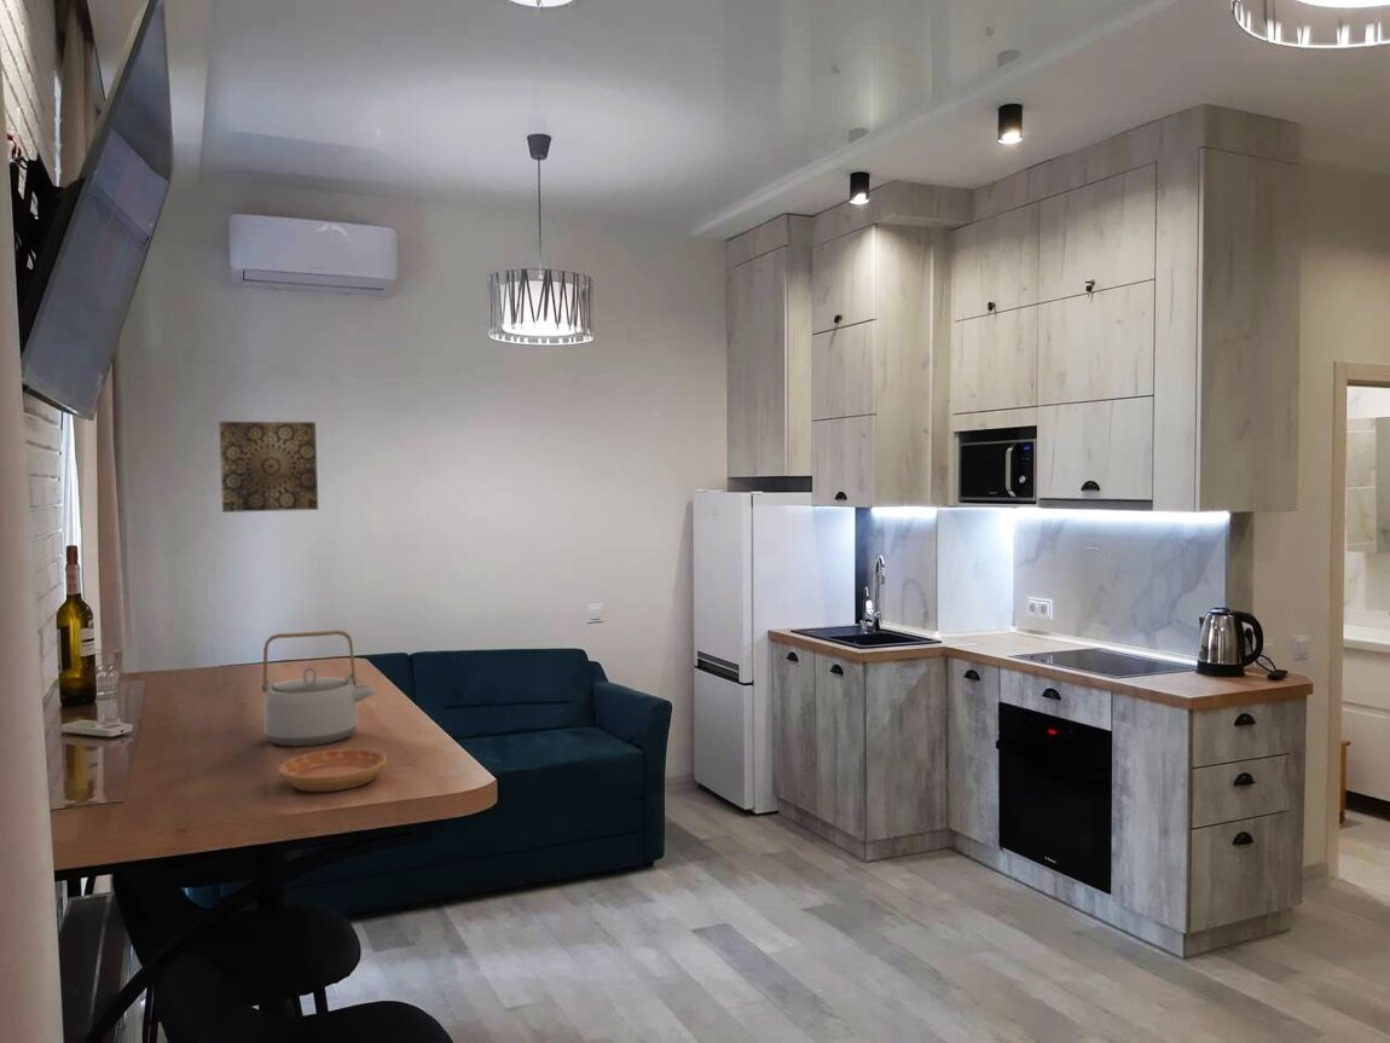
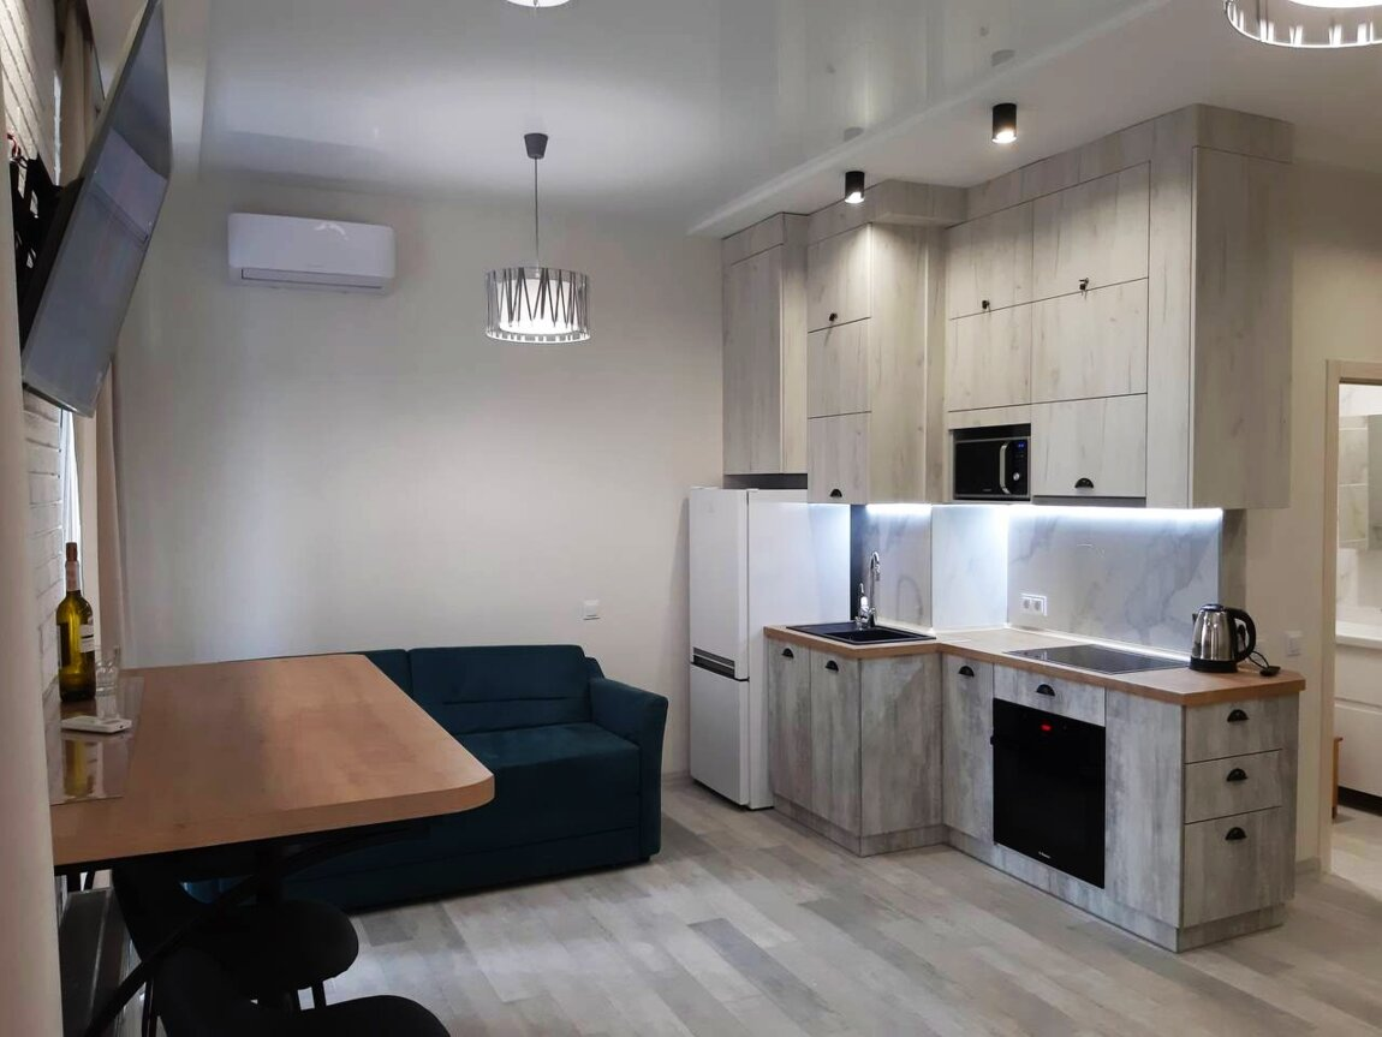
- teapot (319, 683)
- saucer (334, 770)
- wall art (270, 465)
